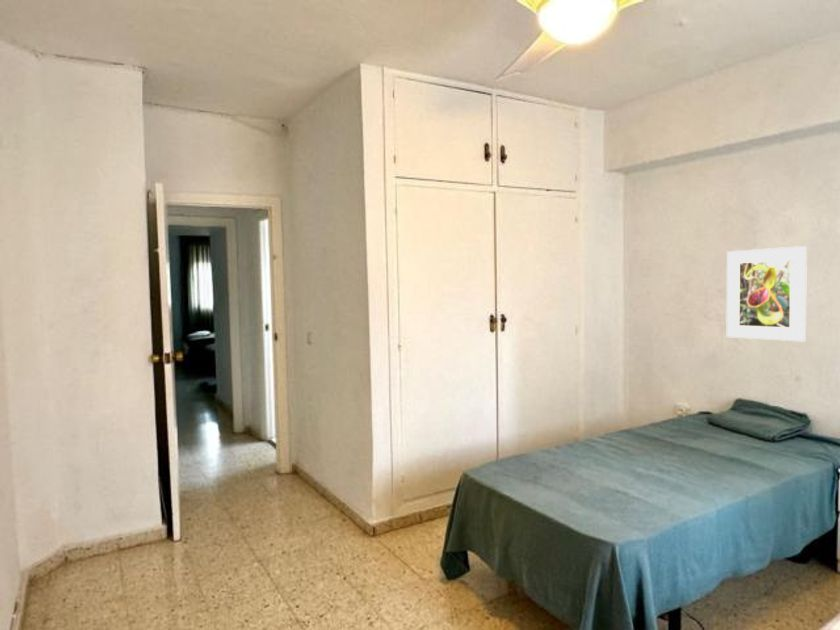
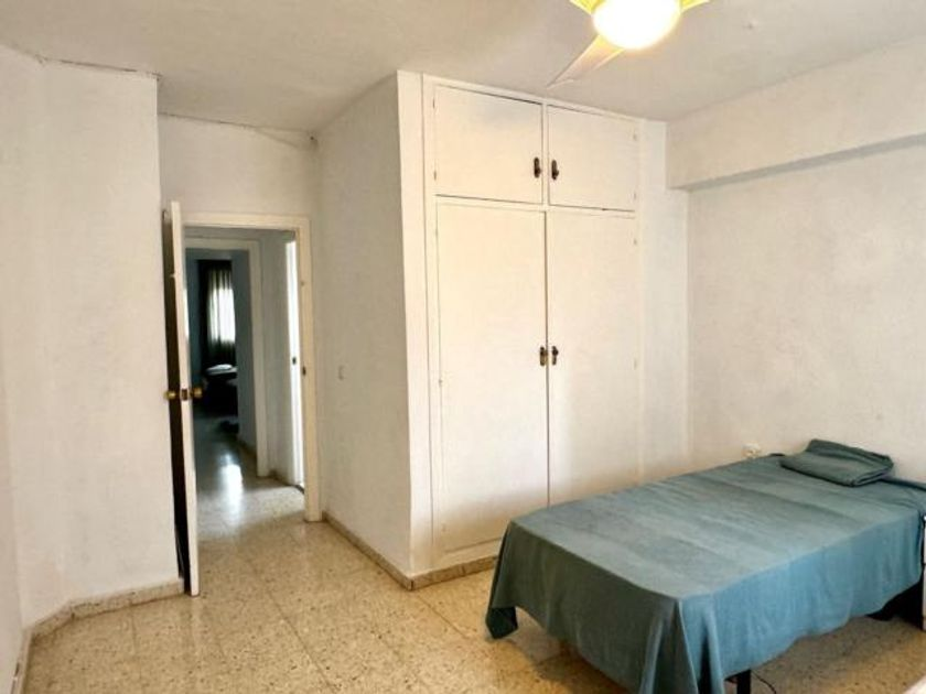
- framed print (764, 294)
